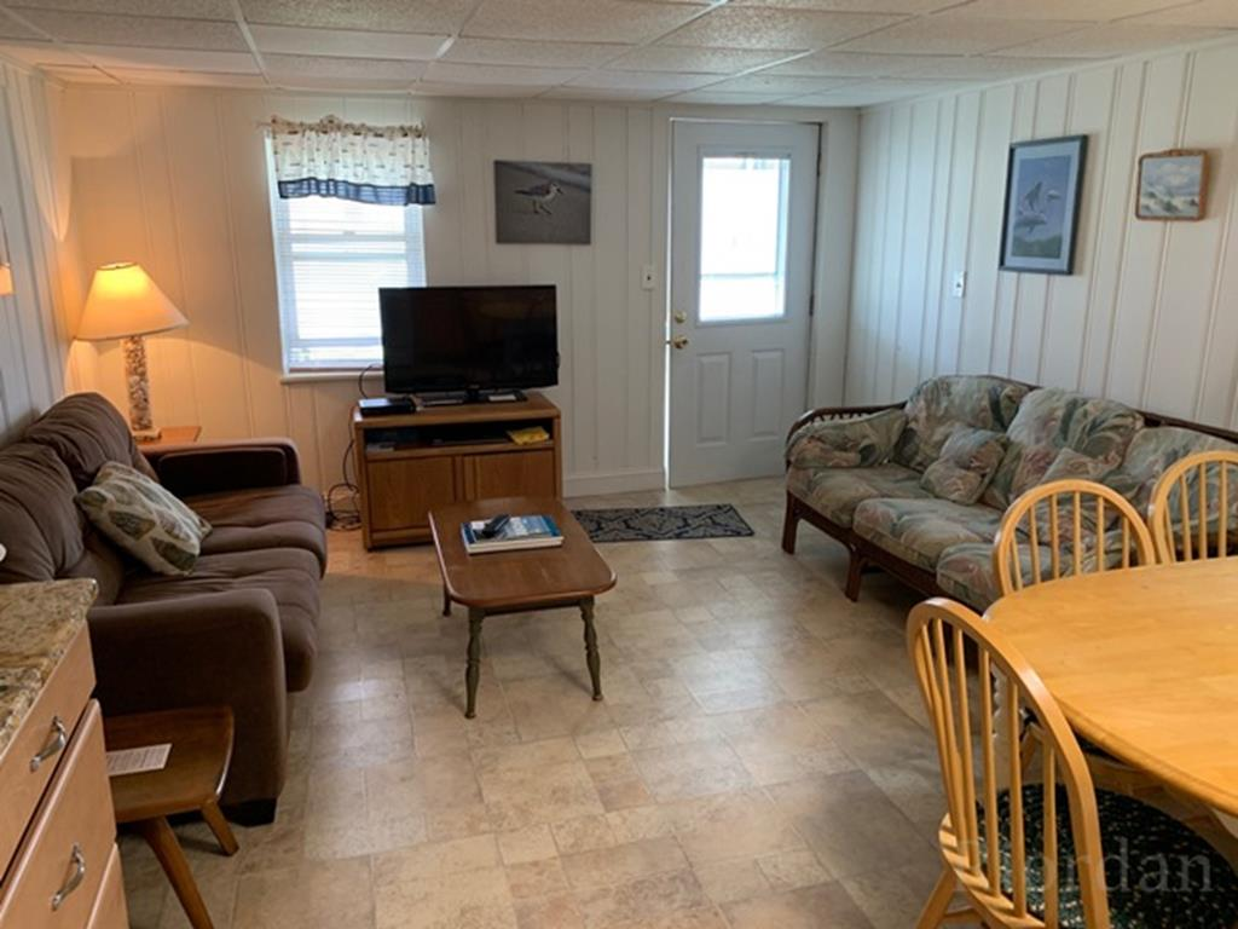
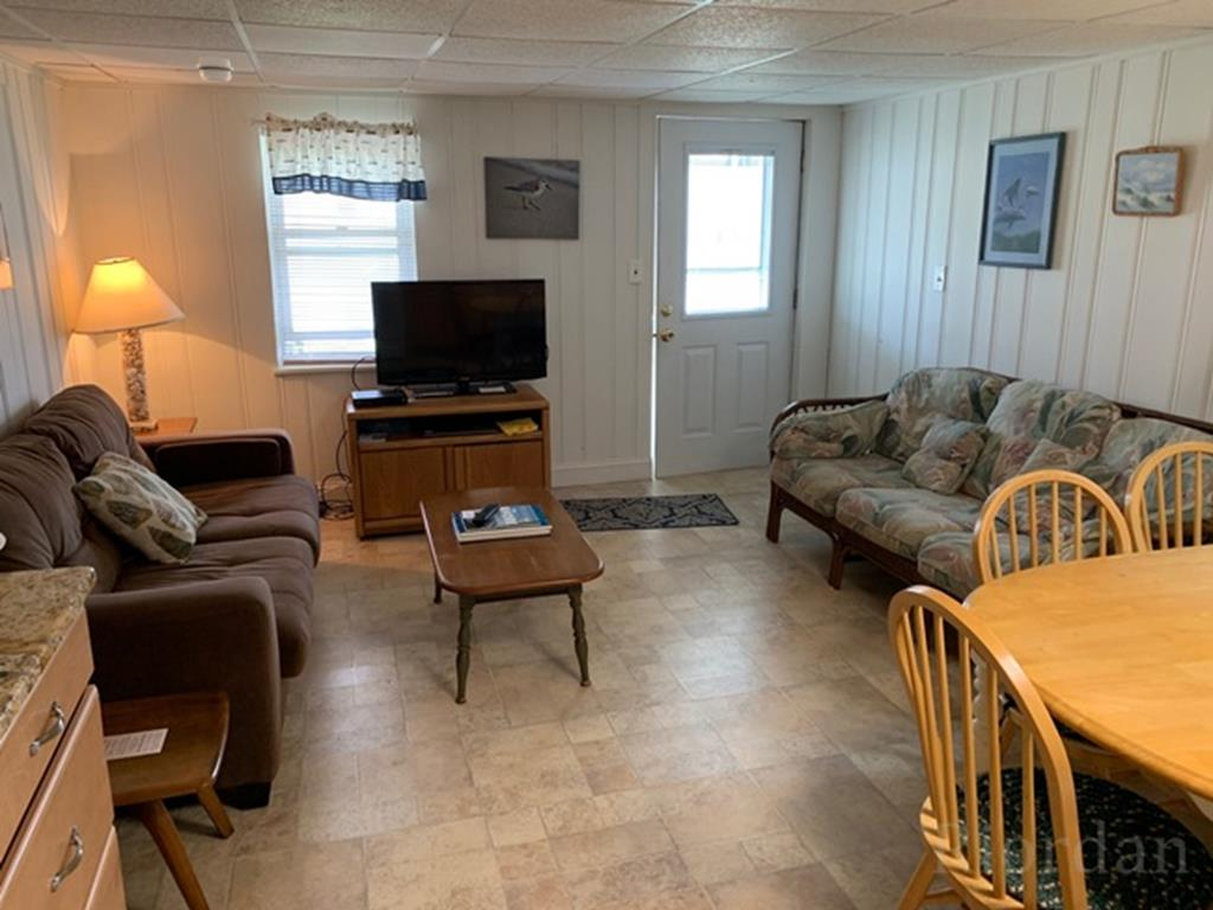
+ smoke detector (214, 69)
